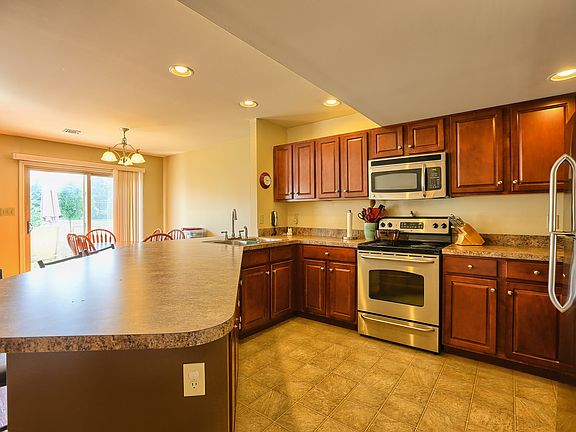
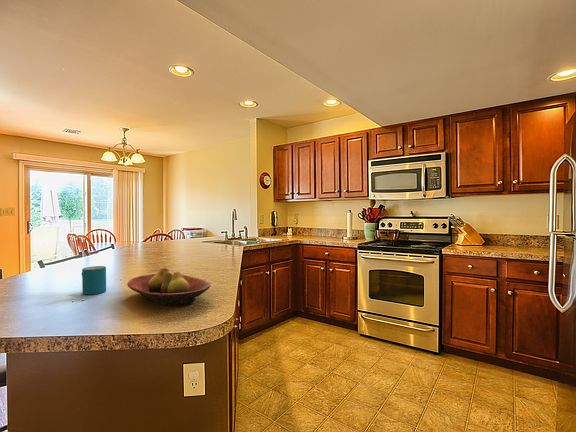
+ mug (91, 279)
+ fruit bowl (168, 284)
